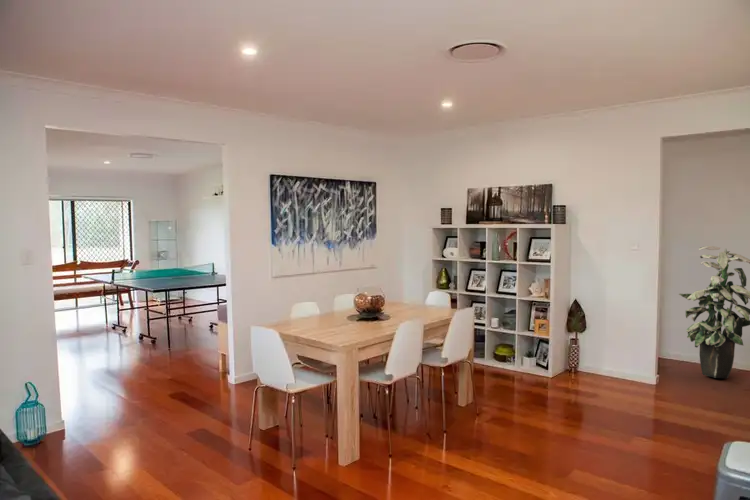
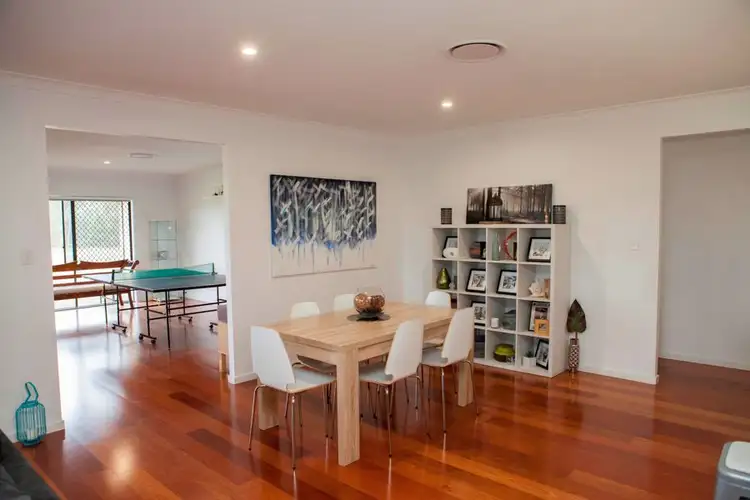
- indoor plant (716, 311)
